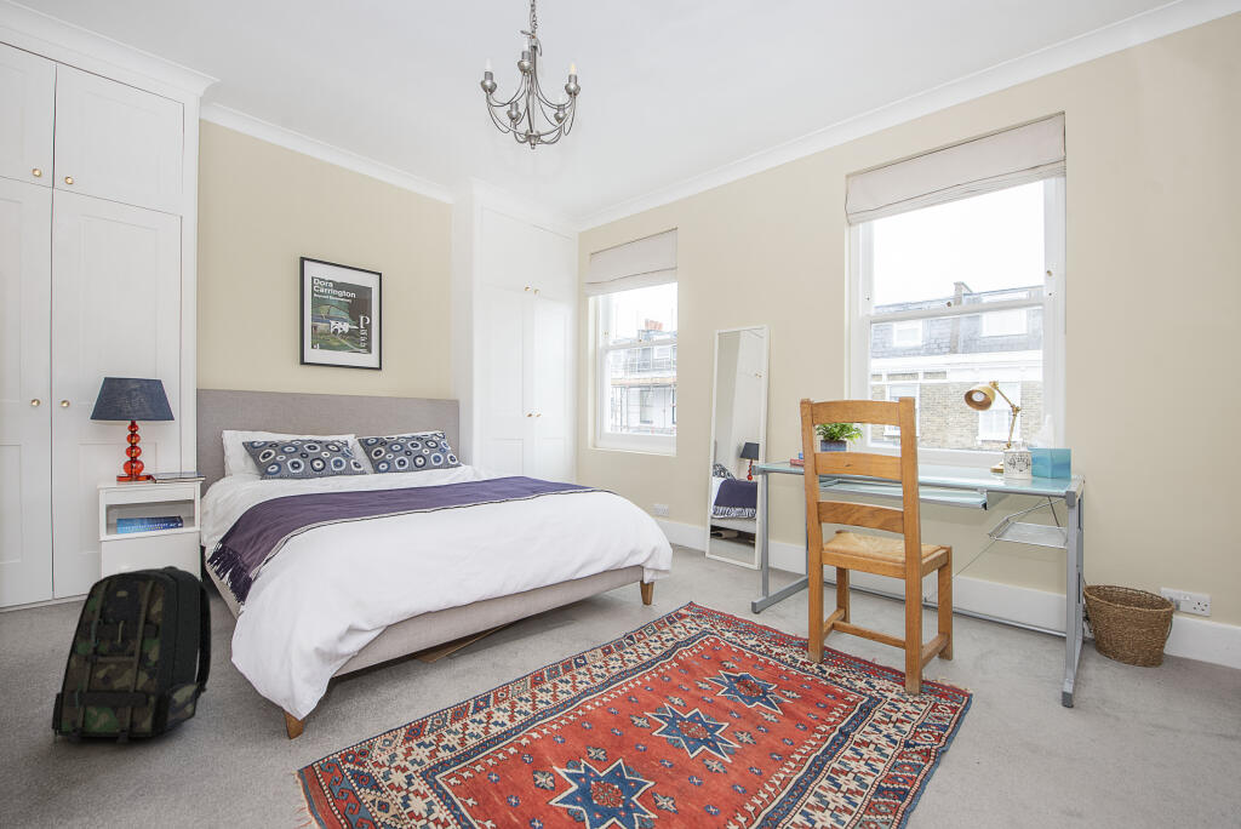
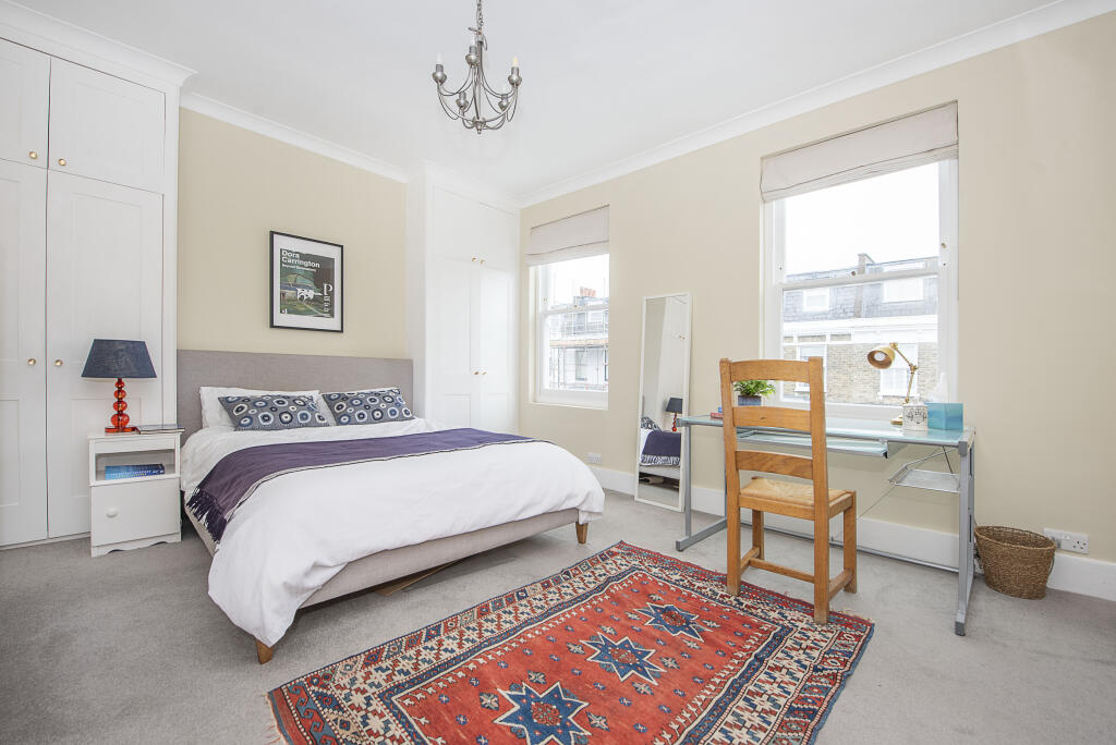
- backpack (145, 644)
